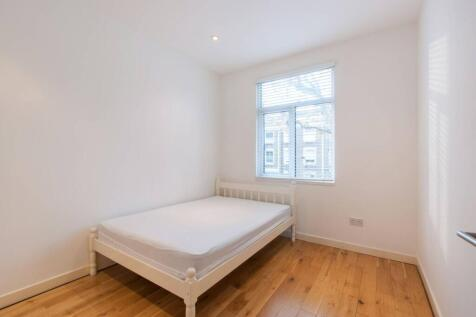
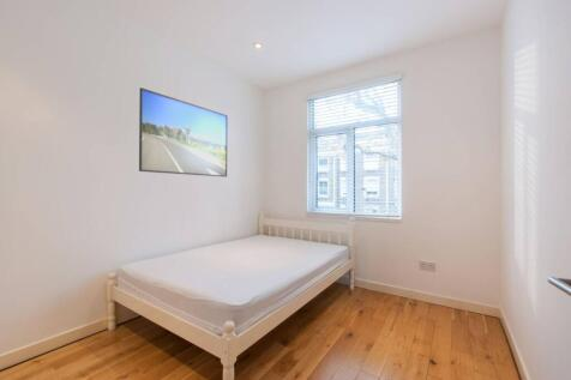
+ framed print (190, 139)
